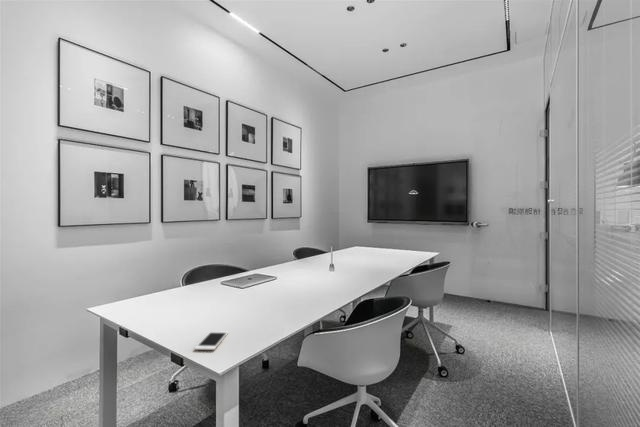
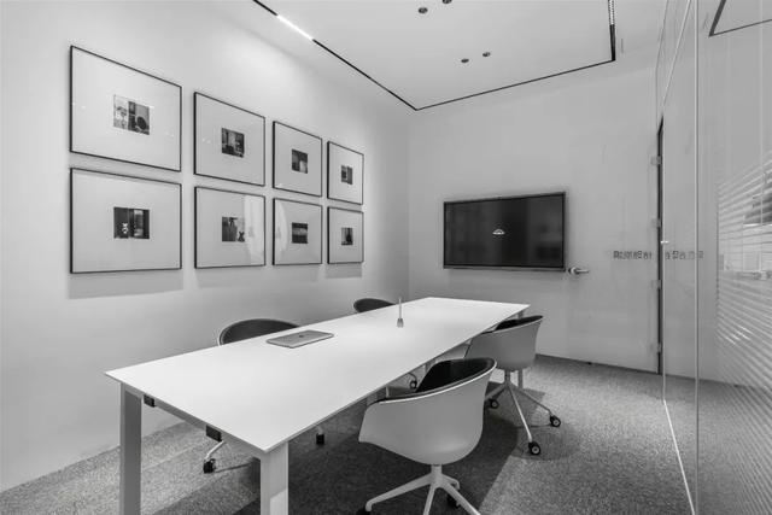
- cell phone (212, 340)
